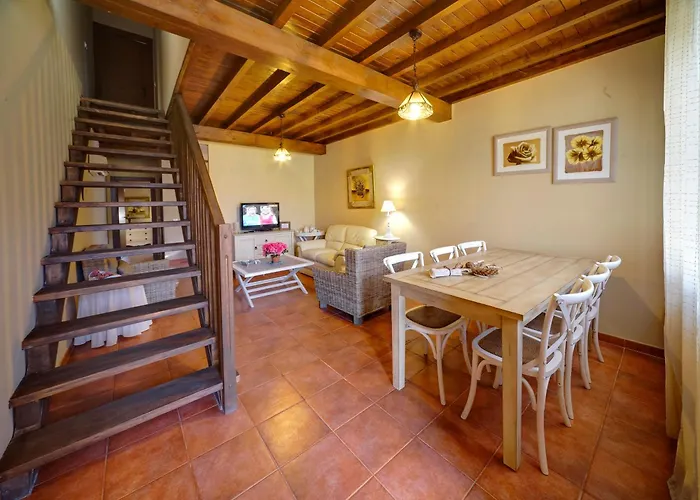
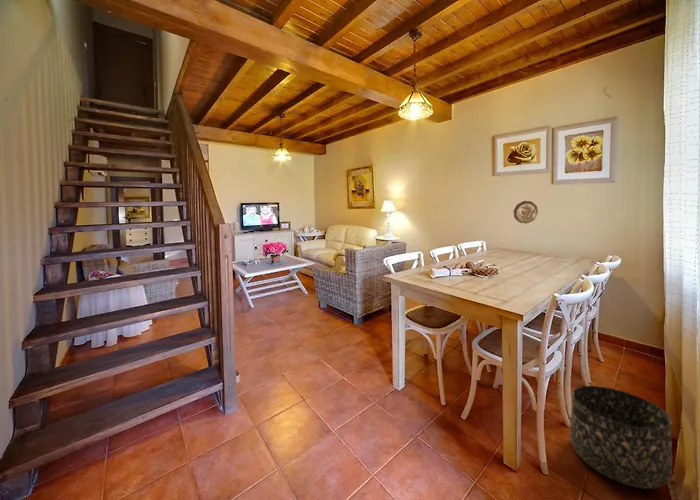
+ basket (616, 433)
+ decorative plate (525, 212)
